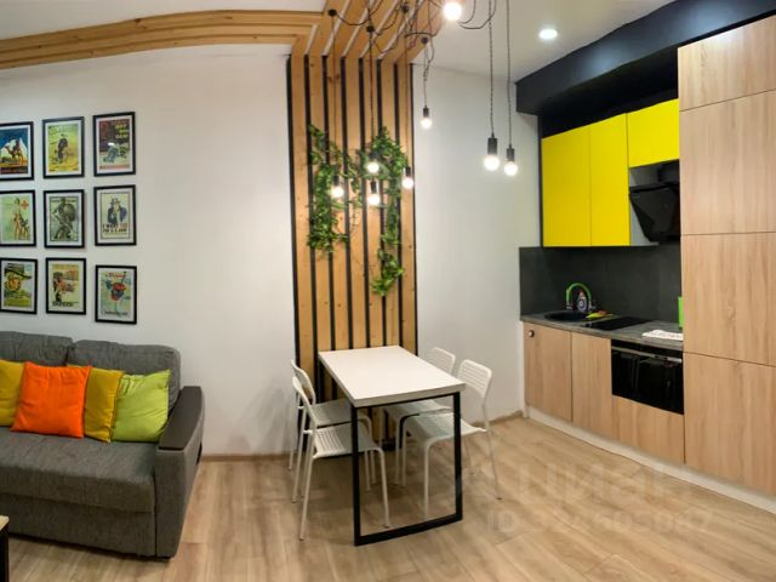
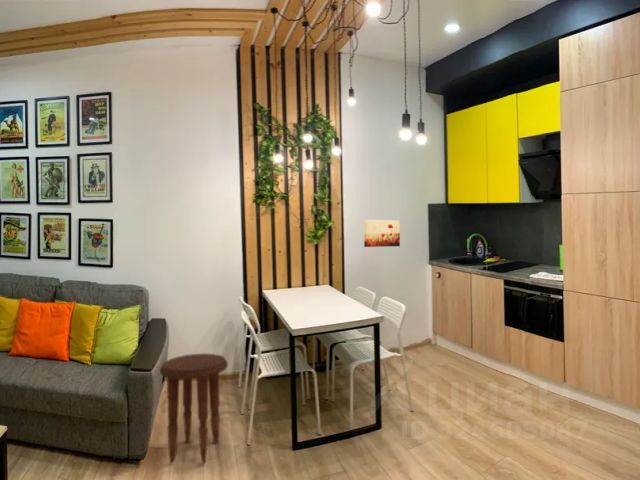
+ side table (198, 406)
+ wall art (382, 233)
